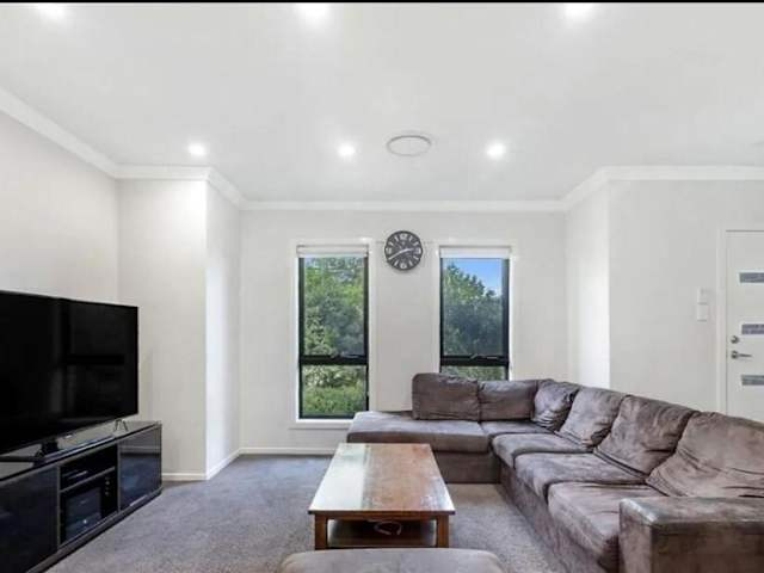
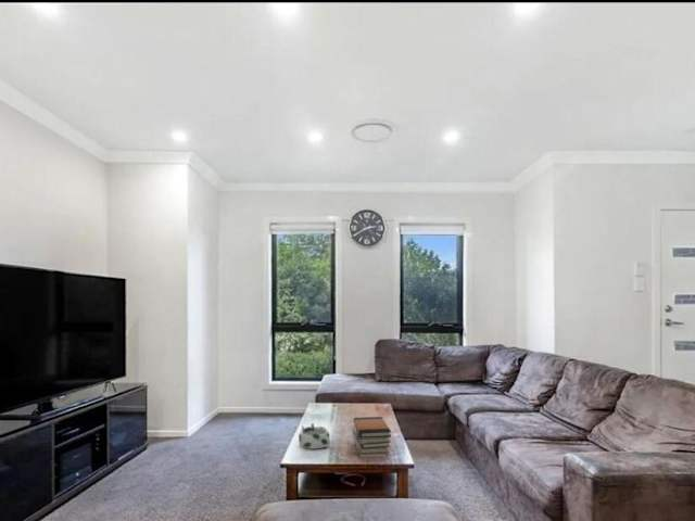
+ book stack (370, 436)
+ bowl (315, 436)
